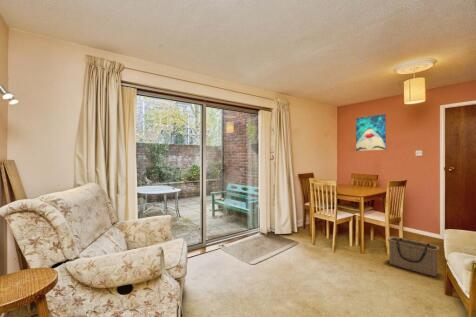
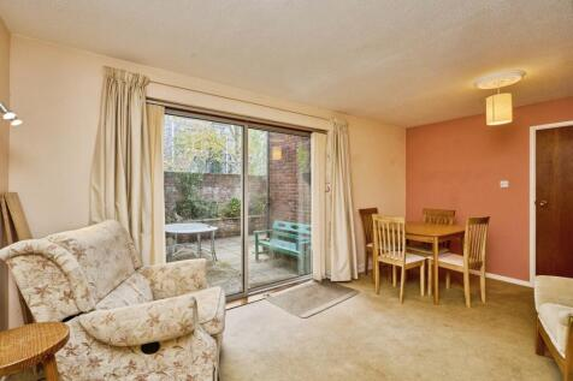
- wall art (370, 133)
- basket (412, 255)
